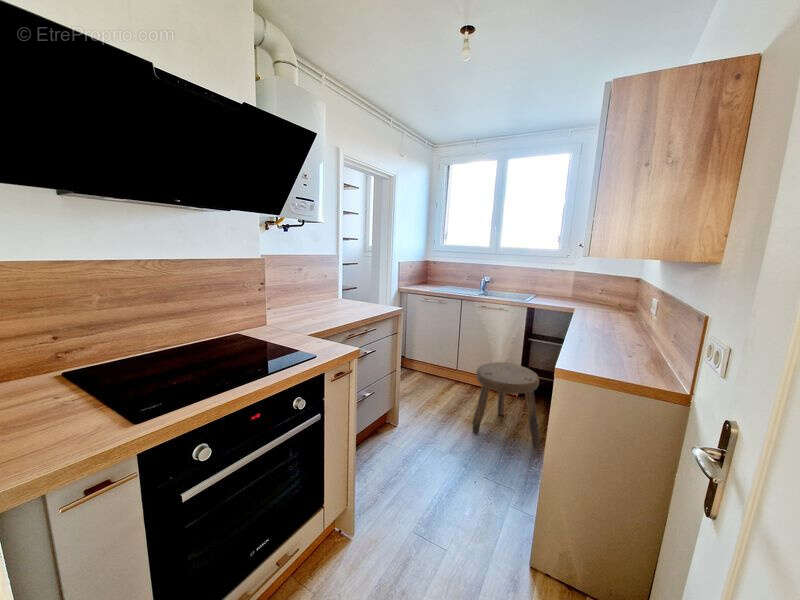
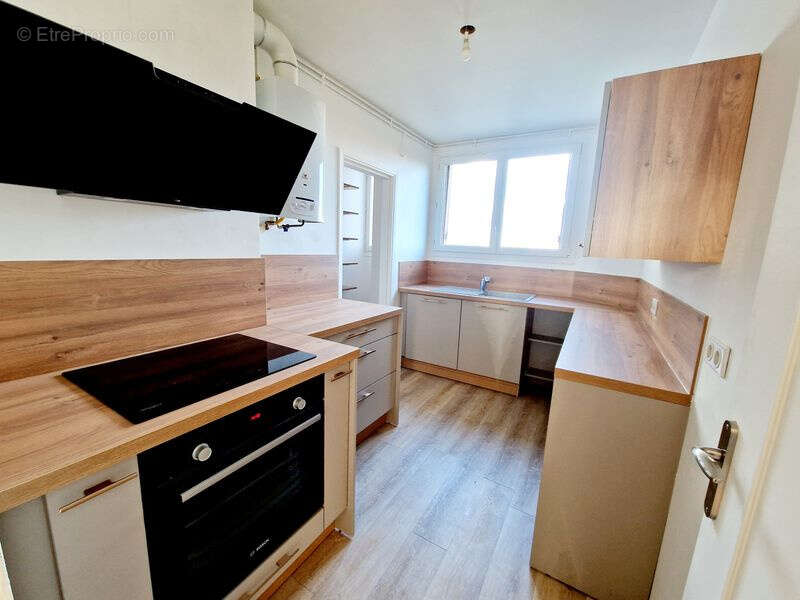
- stool (504, 401)
